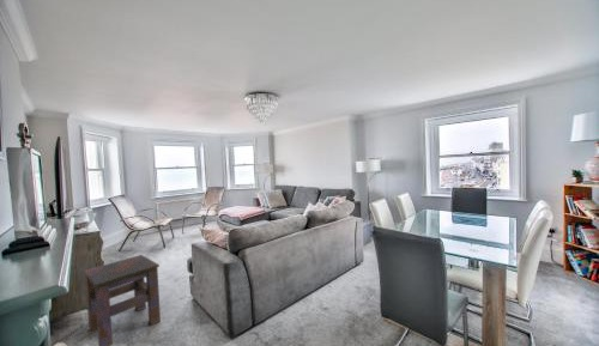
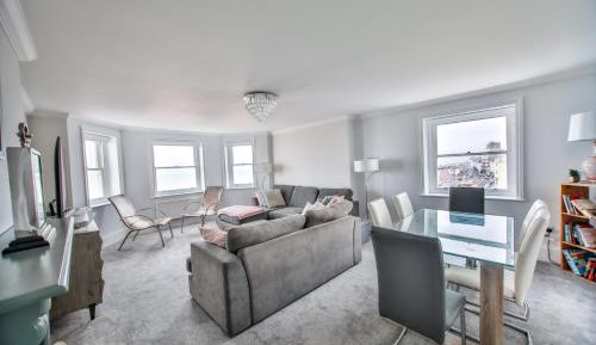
- side table (122, 293)
